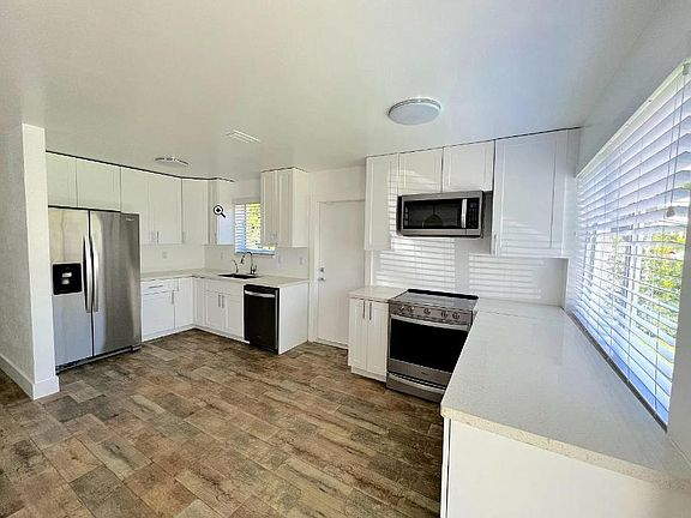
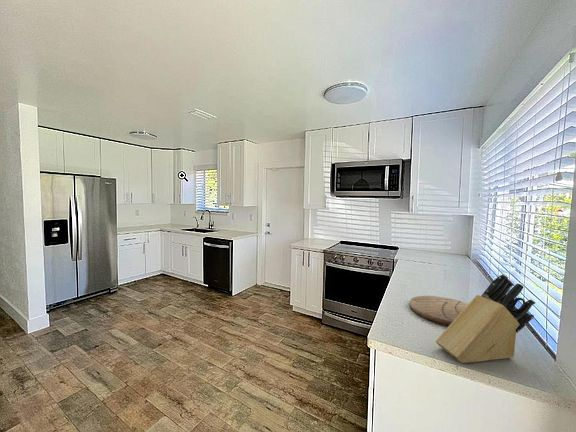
+ cutting board (445, 310)
+ knife block (485, 315)
